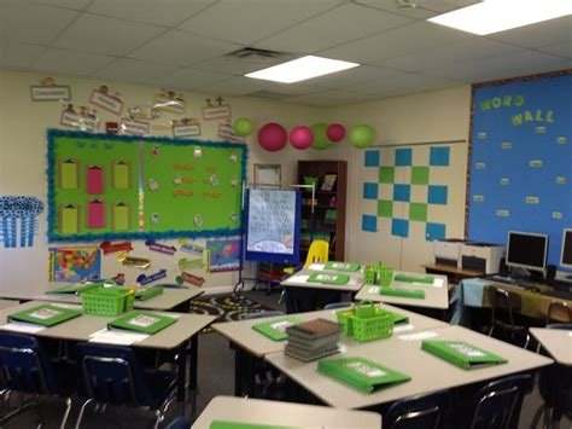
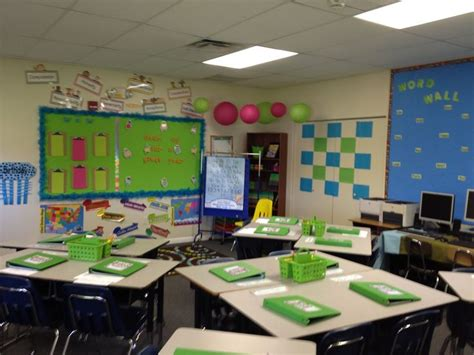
- book stack (314, 338)
